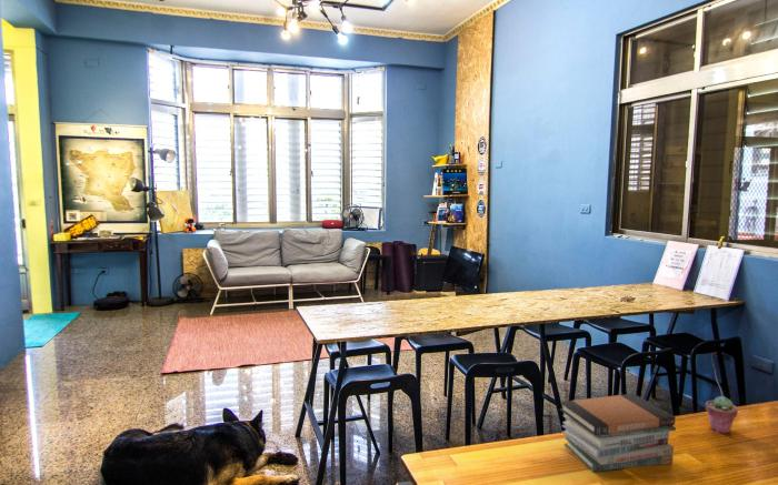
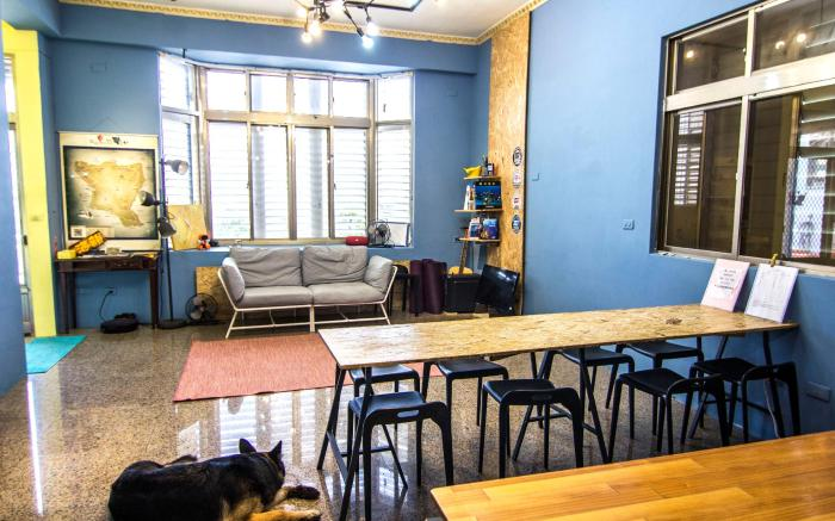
- book stack (615, 431)
- potted succulent (720, 412)
